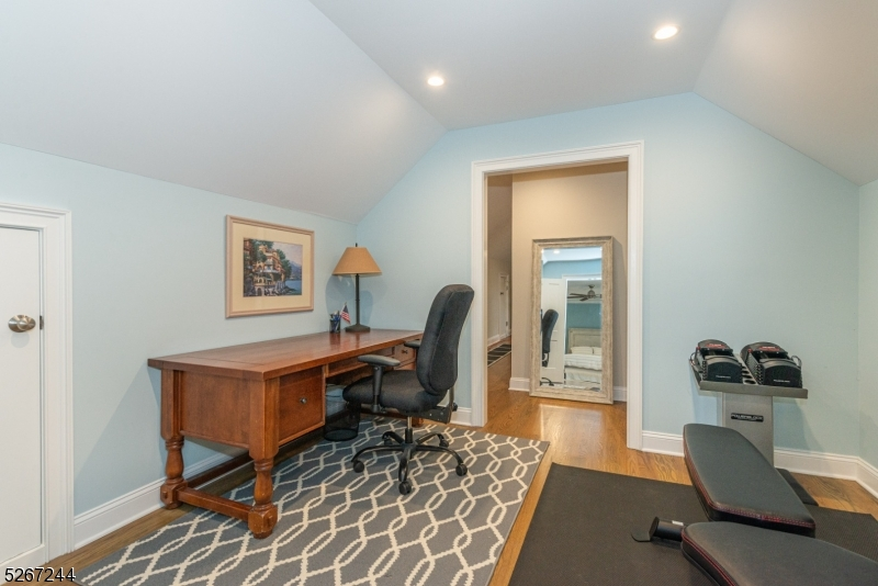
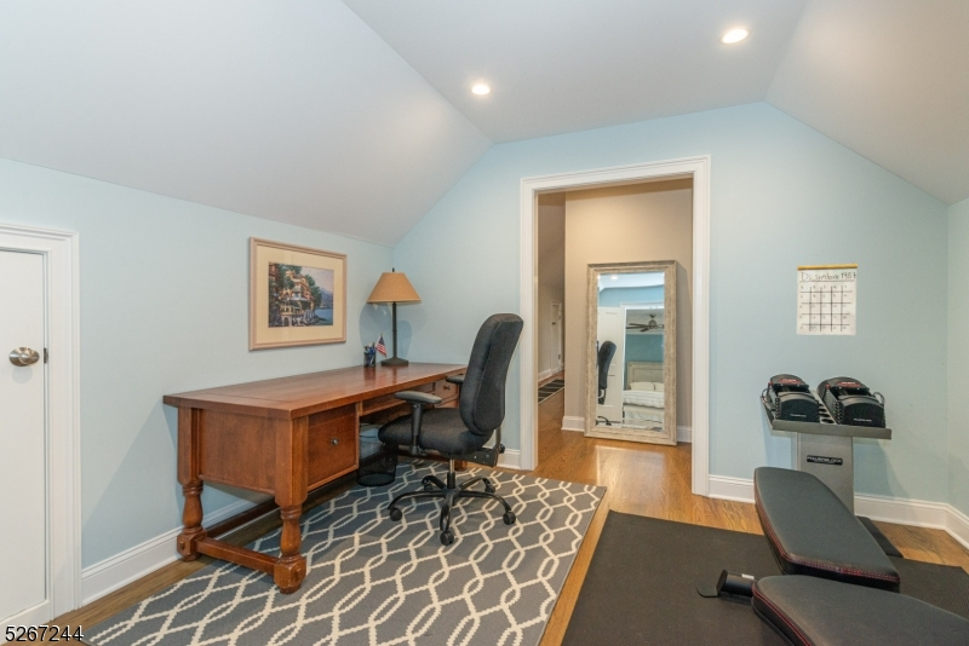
+ calendar (826, 292)
